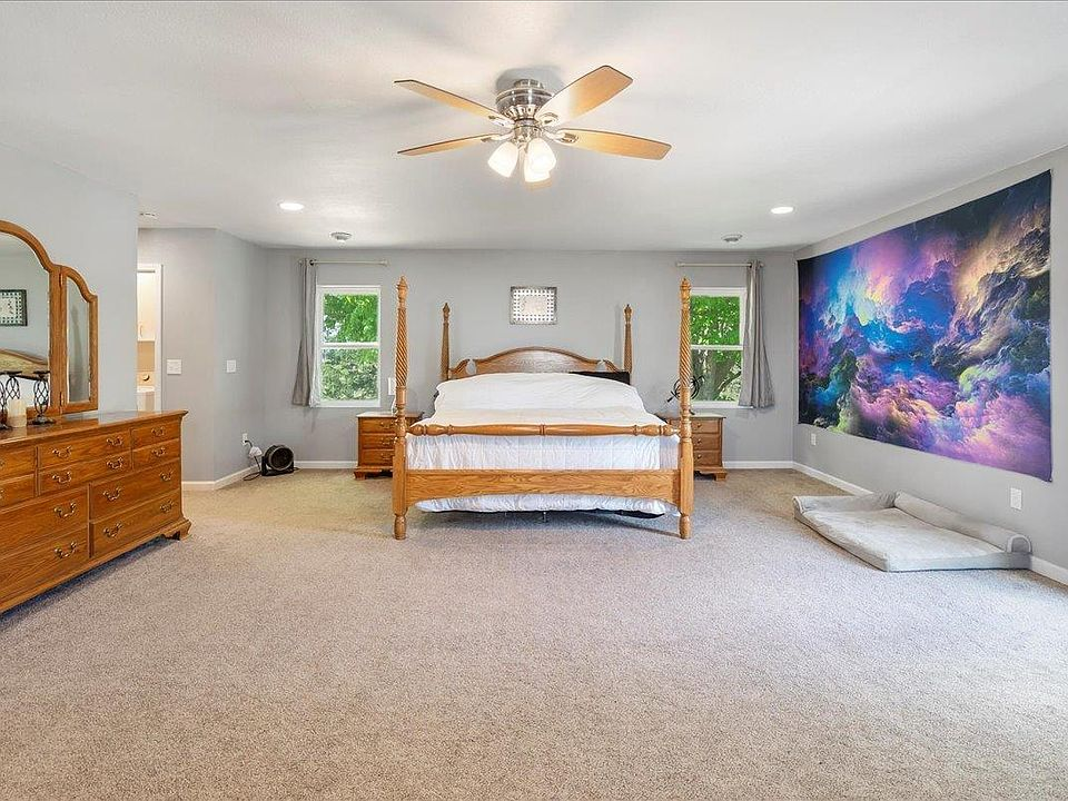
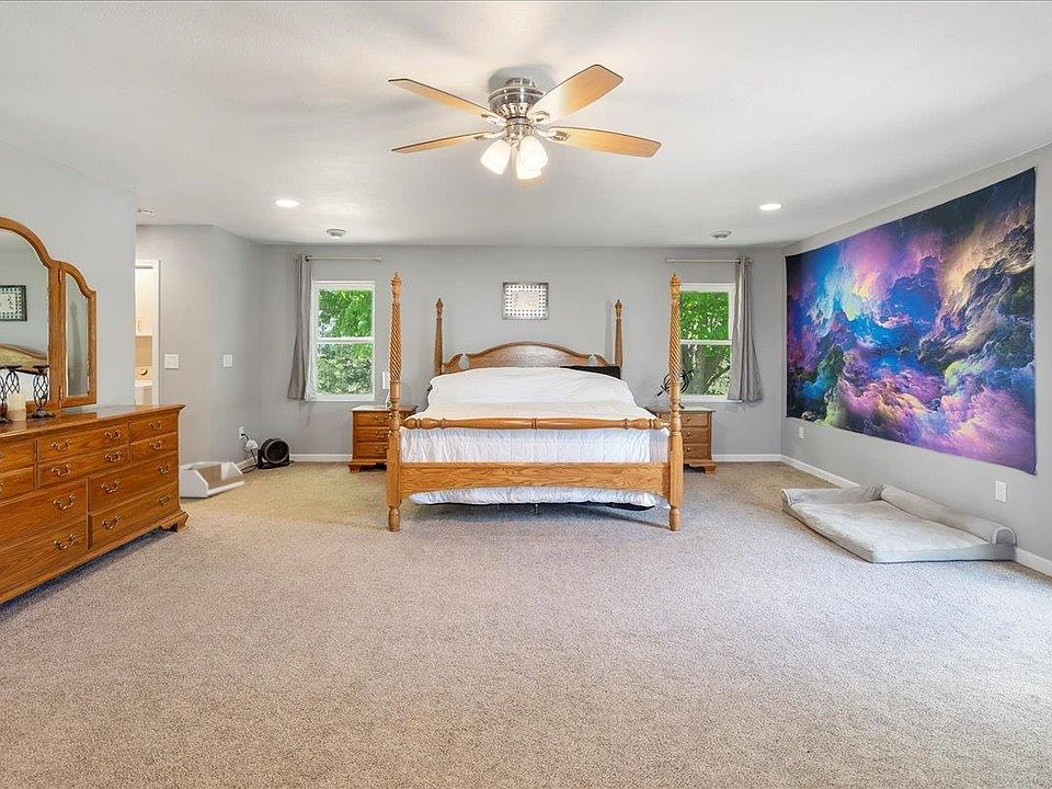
+ storage bin (202, 478)
